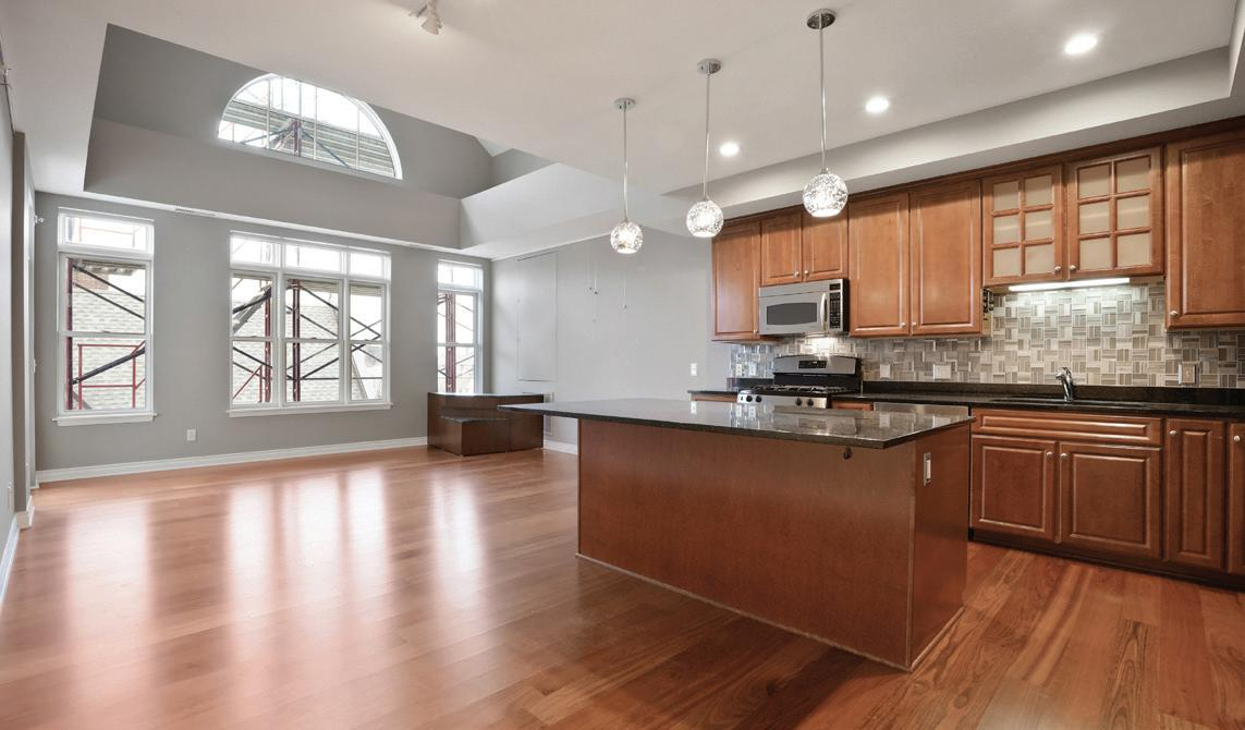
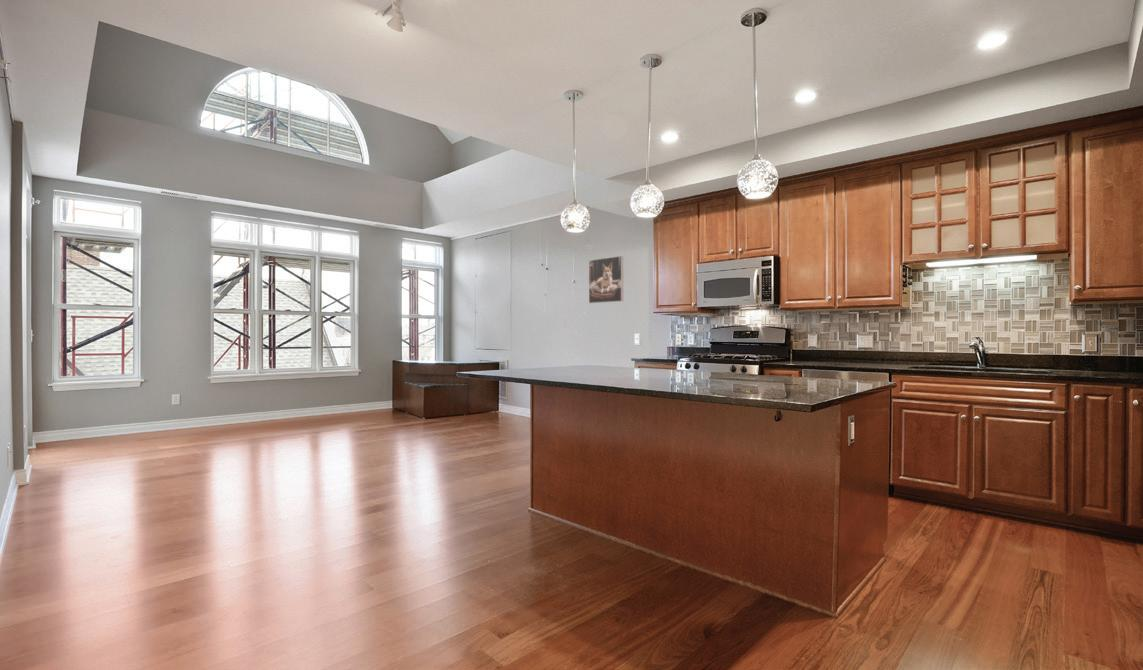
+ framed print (605, 280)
